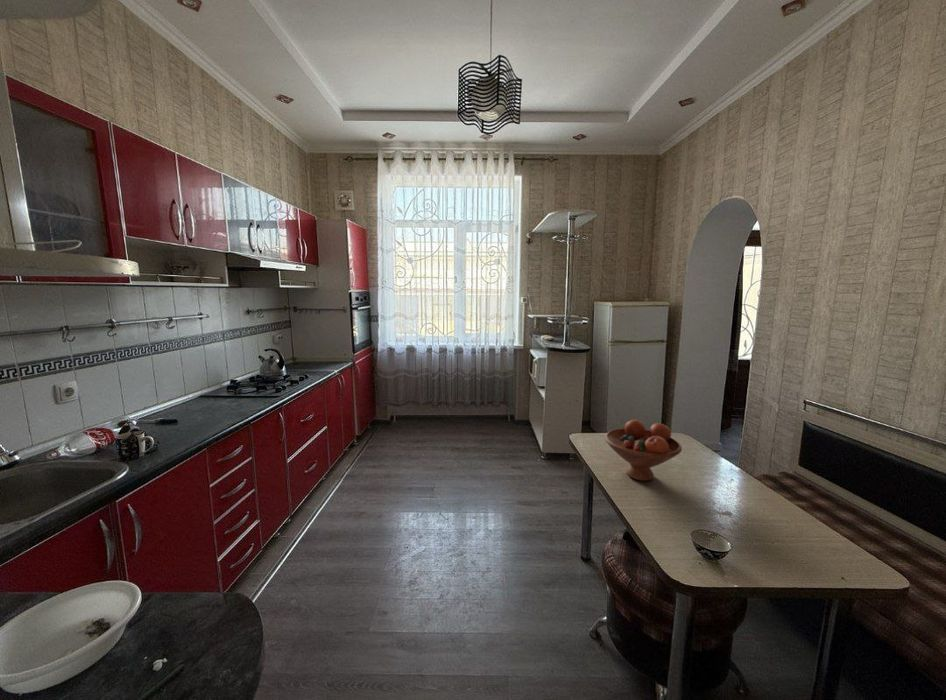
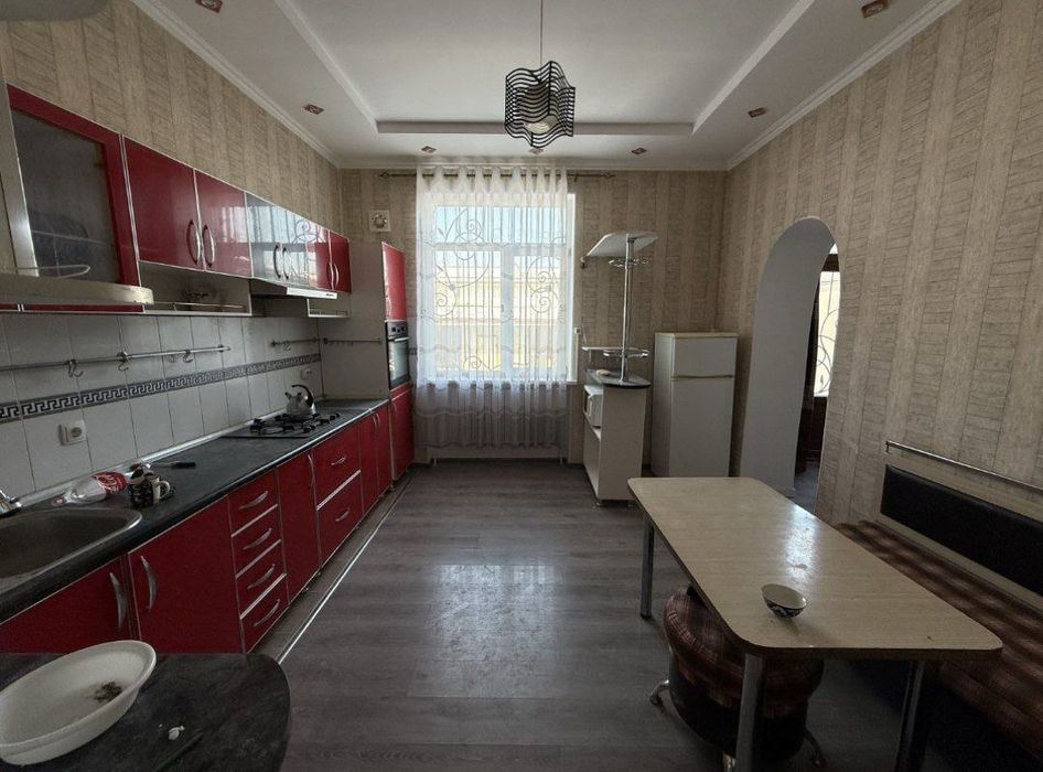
- fruit bowl (641, 451)
